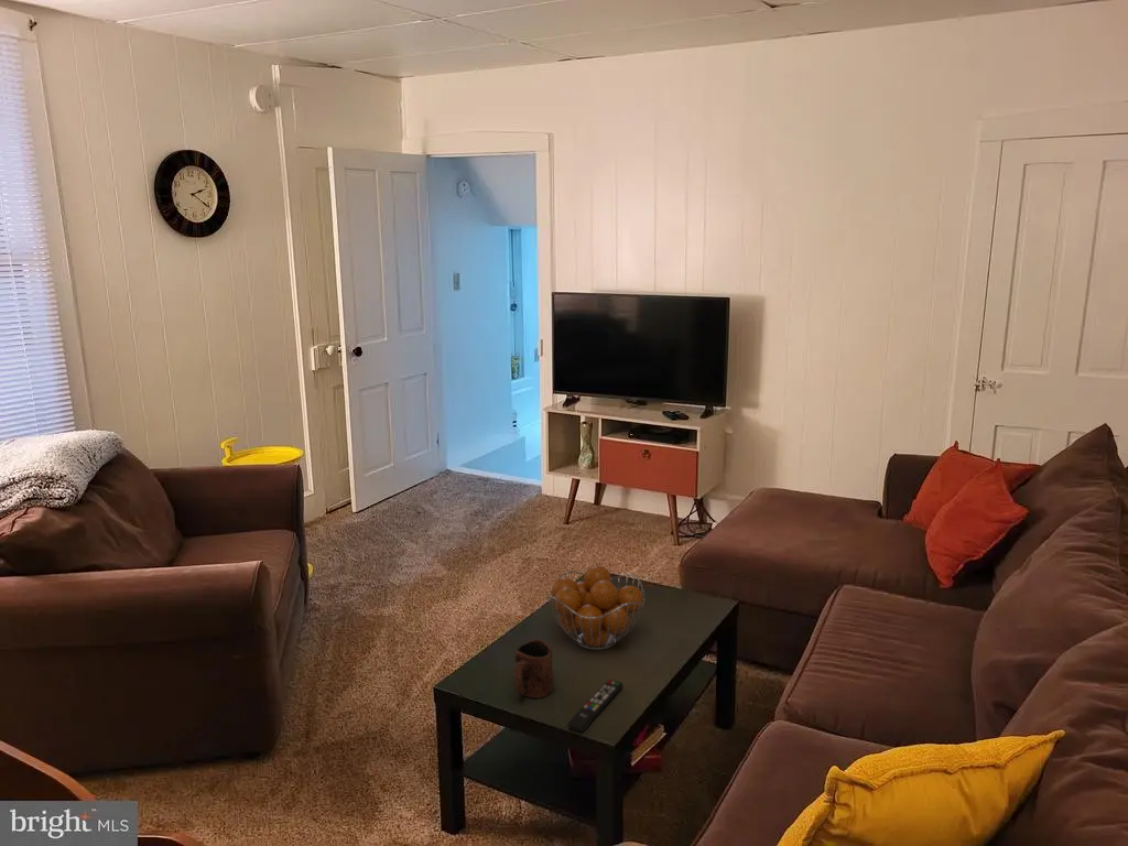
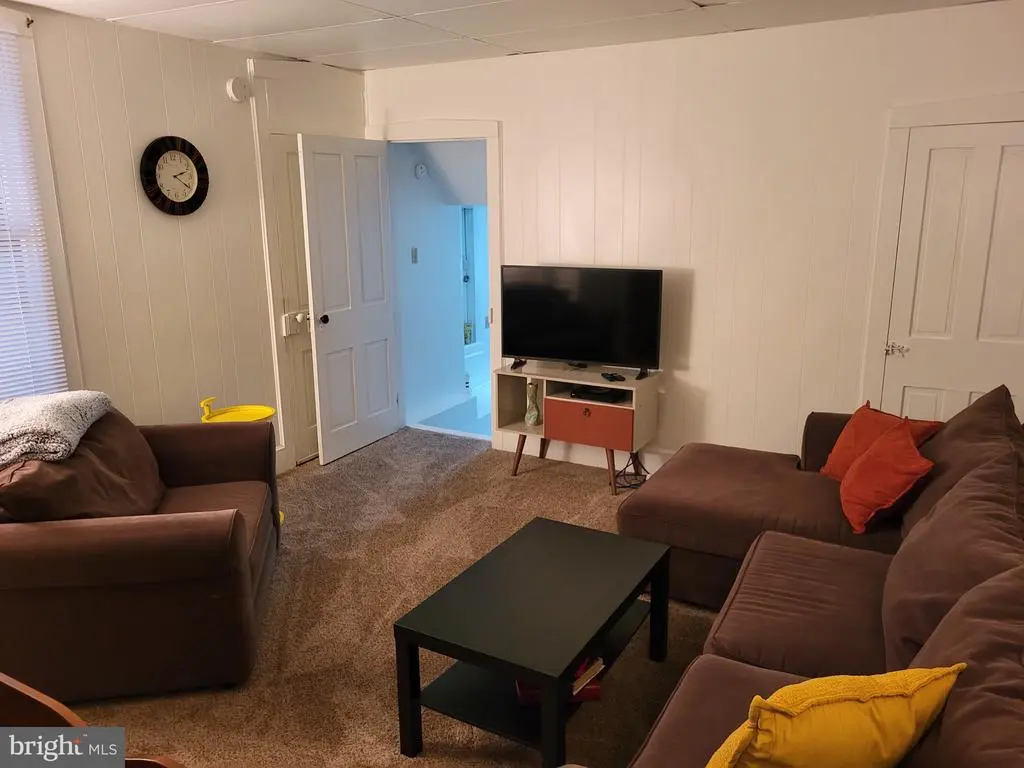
- mug (530, 673)
- remote control (596, 704)
- fruit basket (596, 607)
